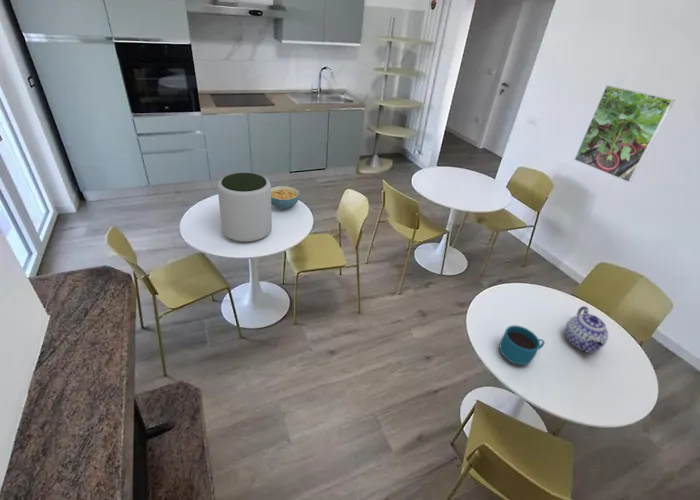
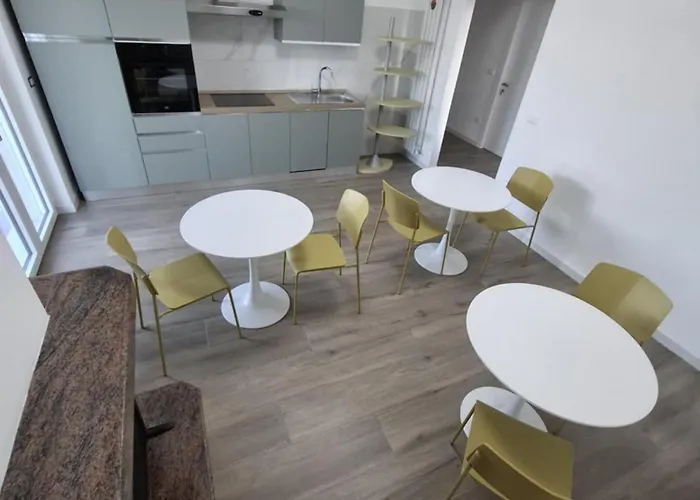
- teapot (587, 329)
- cup (523, 346)
- cereal bowl (283, 199)
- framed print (618, 133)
- plant pot (245, 206)
